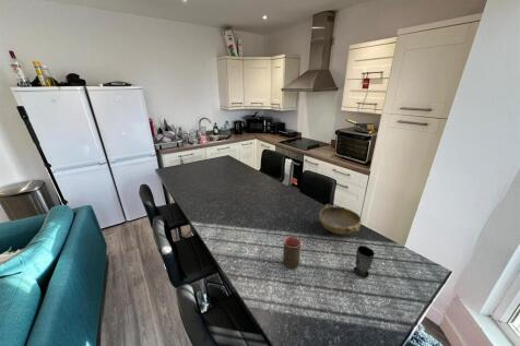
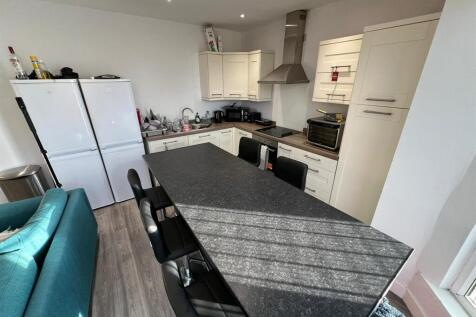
- cup (363, 261)
- cup (292, 252)
- bowl (339, 223)
